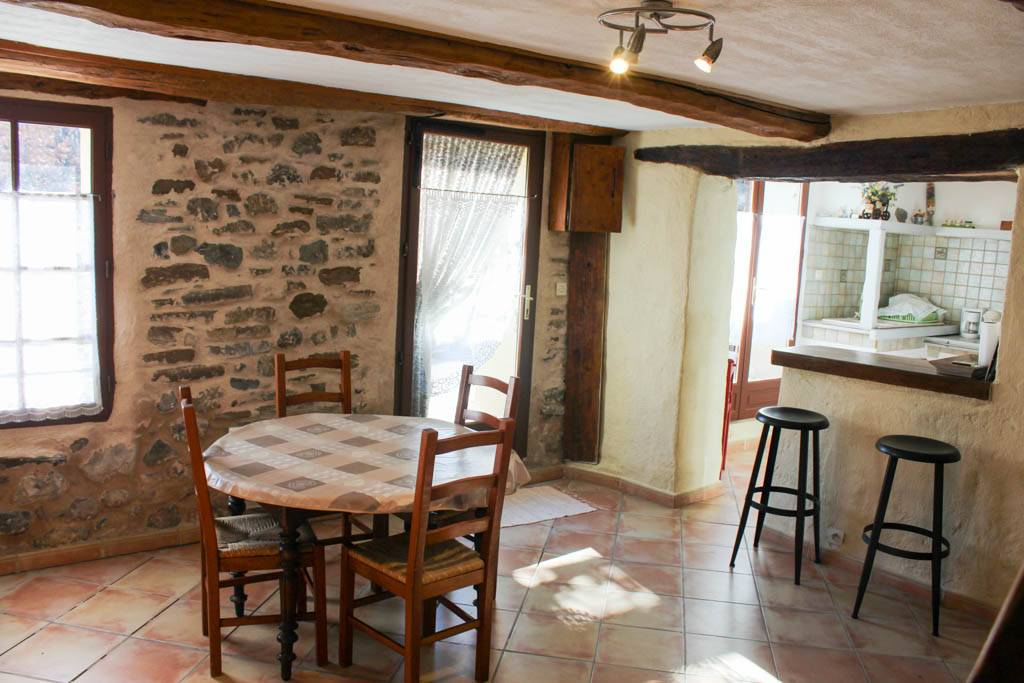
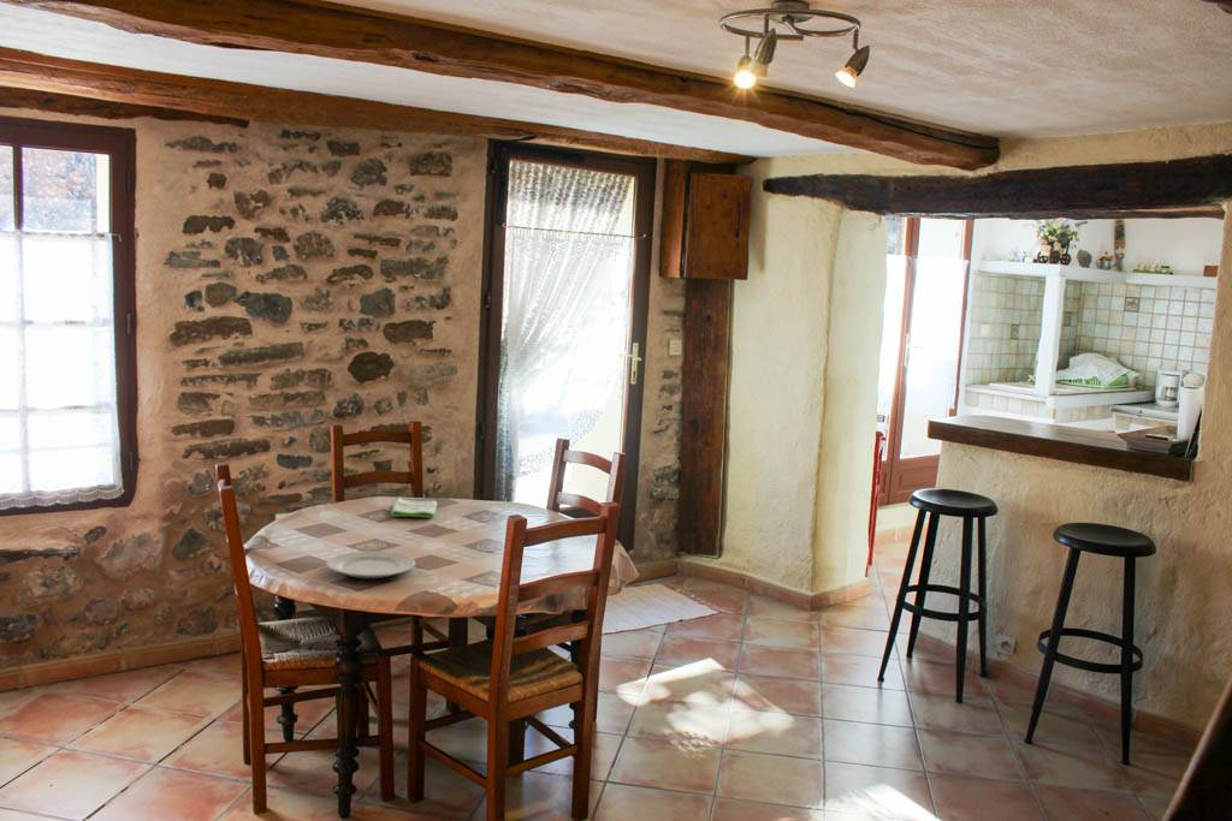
+ chinaware (371, 566)
+ dish towel (414, 506)
